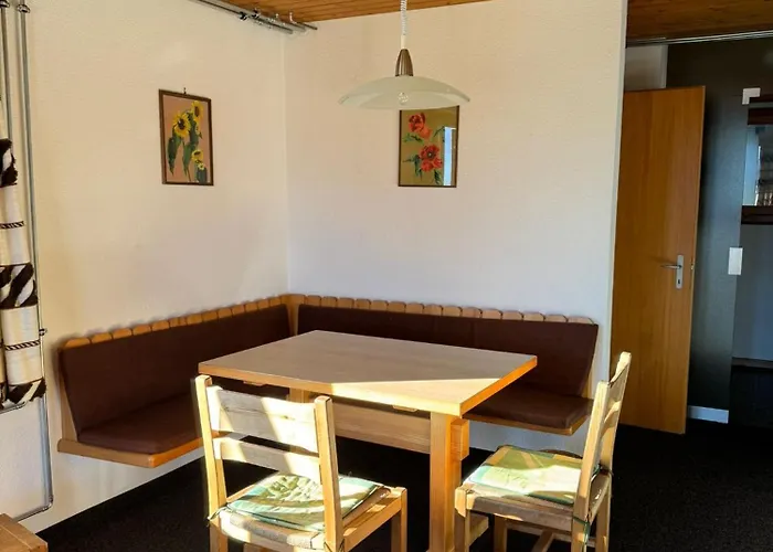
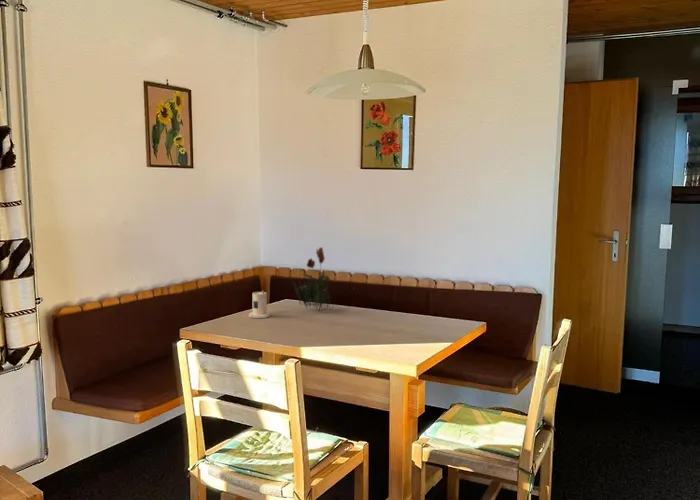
+ flower (313, 279)
+ candle (259, 302)
